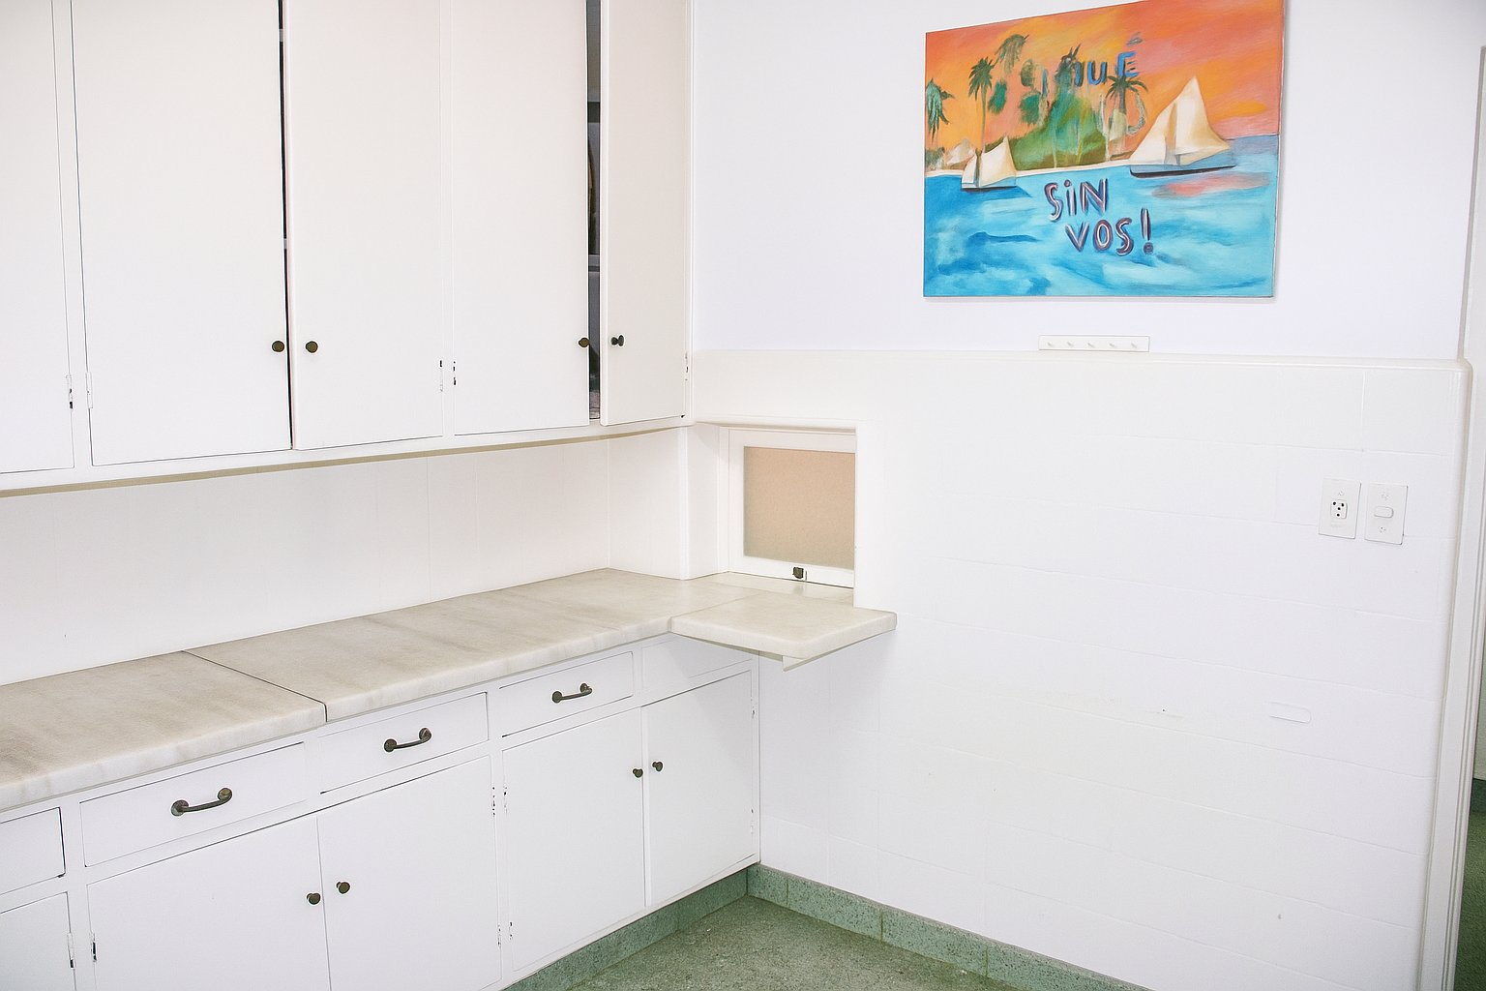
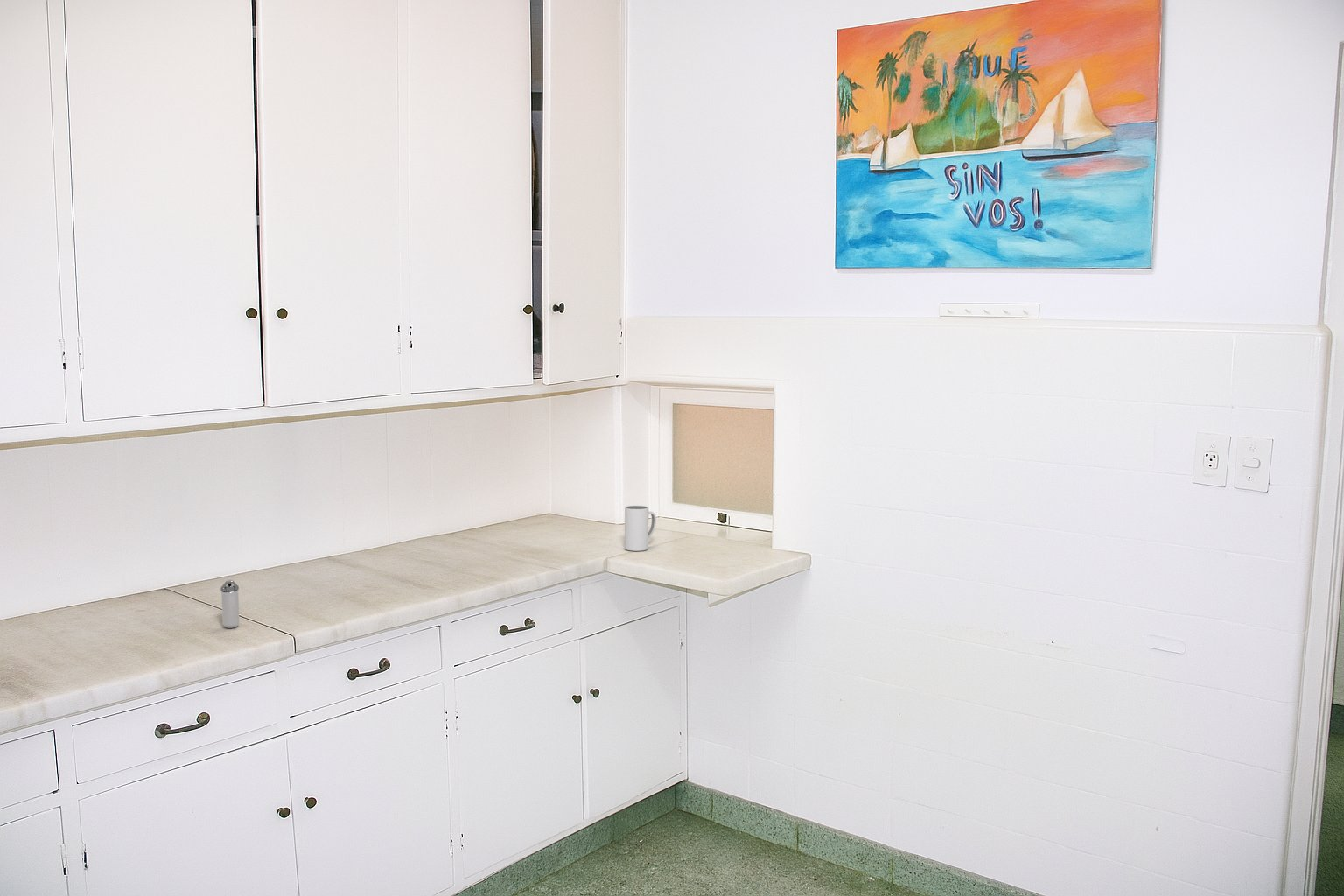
+ mug (640, 527)
+ shaker (230, 604)
